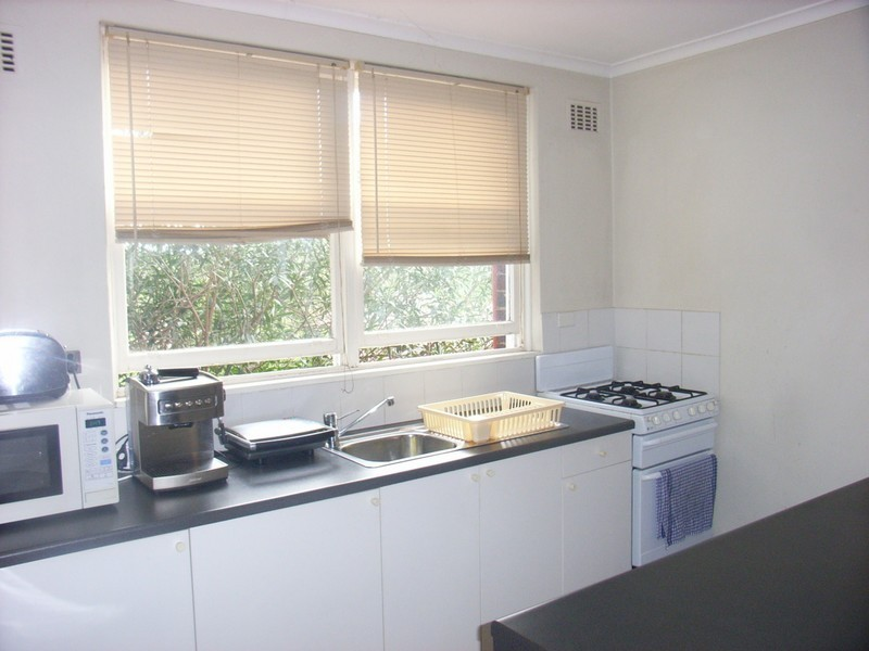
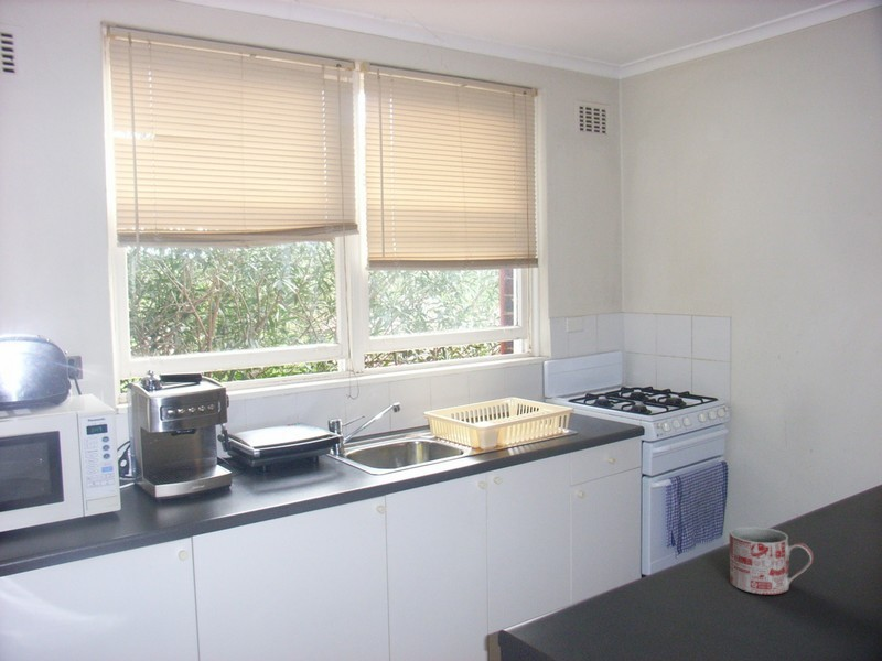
+ mug (767, 561)
